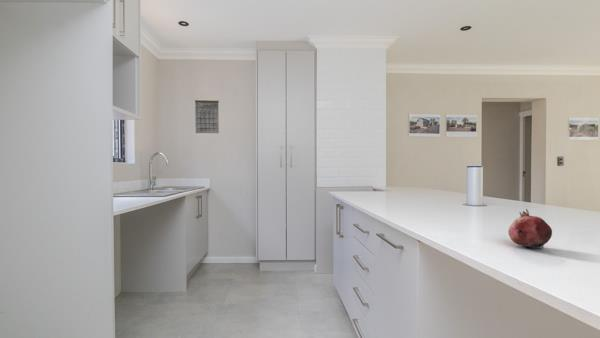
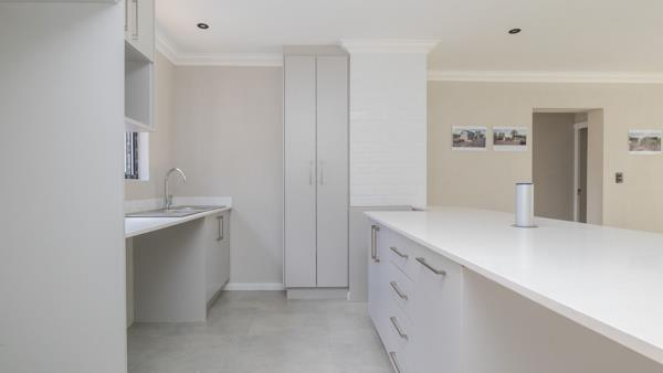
- calendar (207, 112)
- fruit (529, 228)
